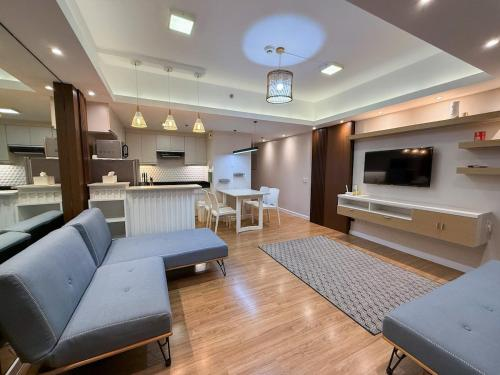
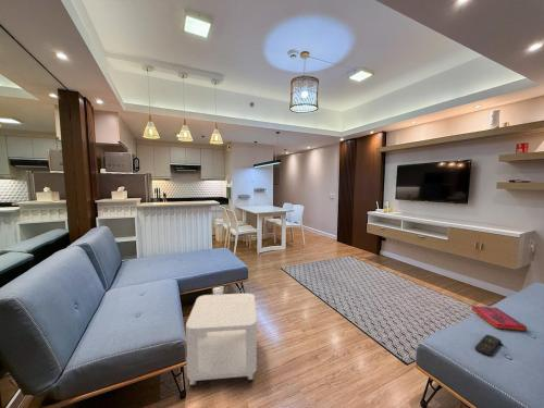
+ side table (224, 334)
+ hardback book (496, 317)
+ remote control (487, 344)
